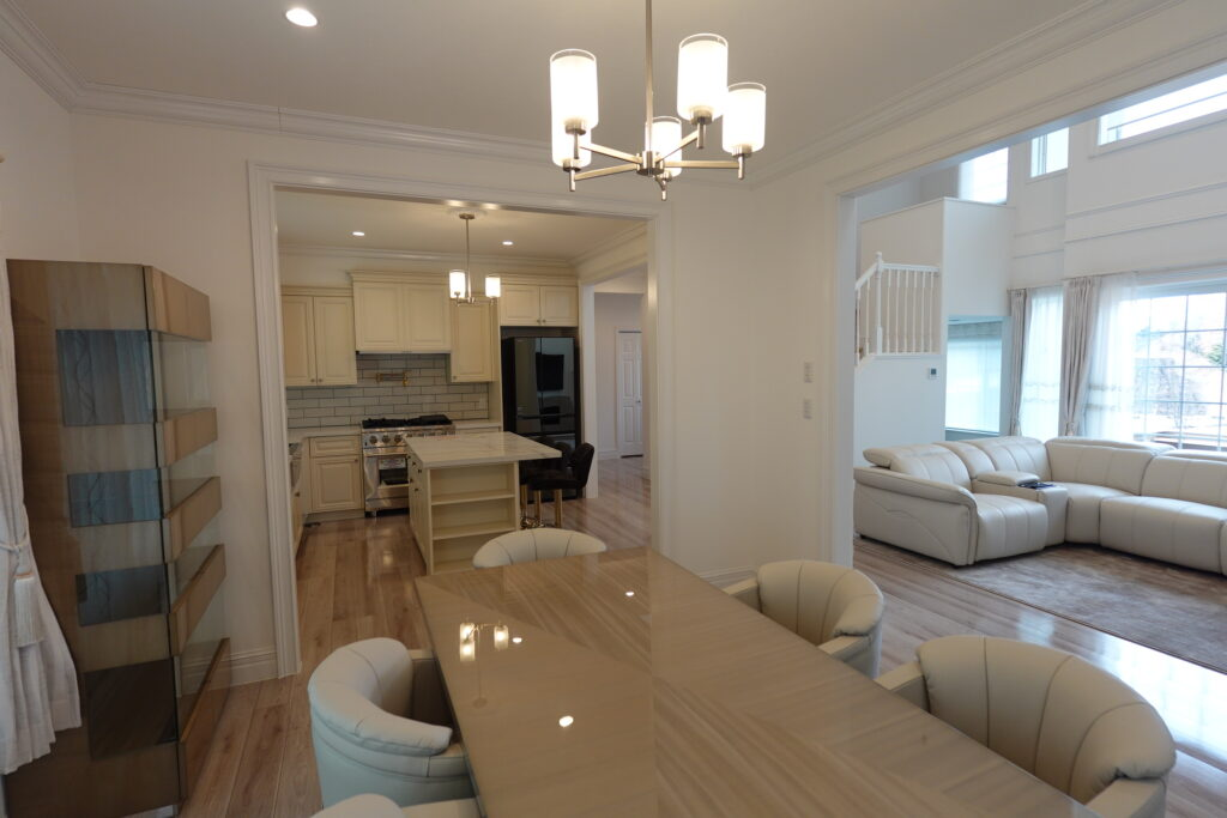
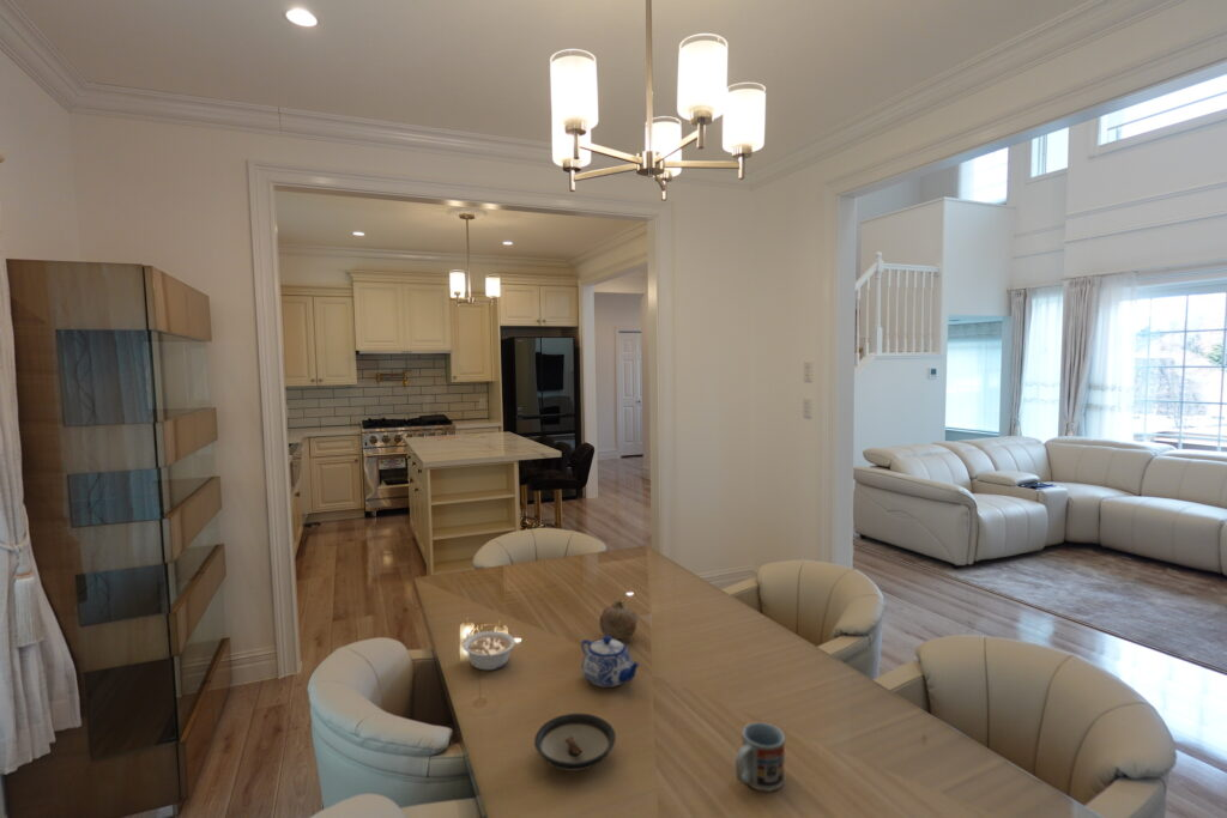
+ saucer (575, 746)
+ legume (490, 650)
+ cup (757, 758)
+ fruit (618, 619)
+ teapot (610, 659)
